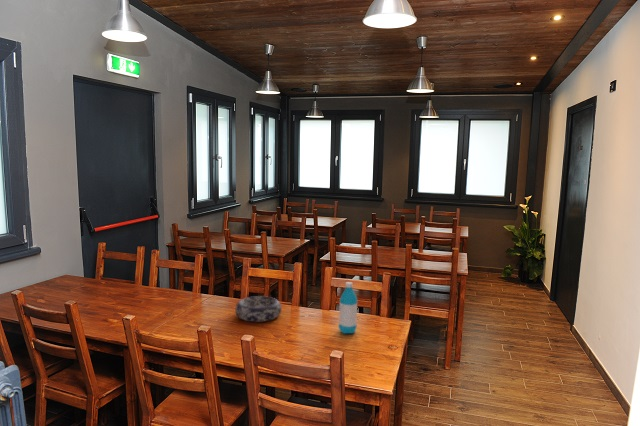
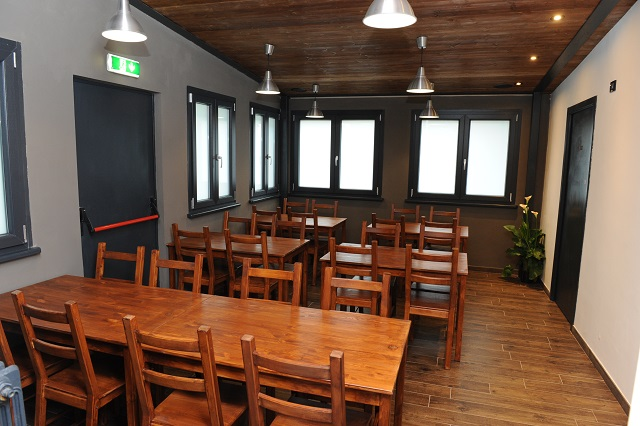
- decorative bowl (258, 309)
- water bottle (348, 307)
